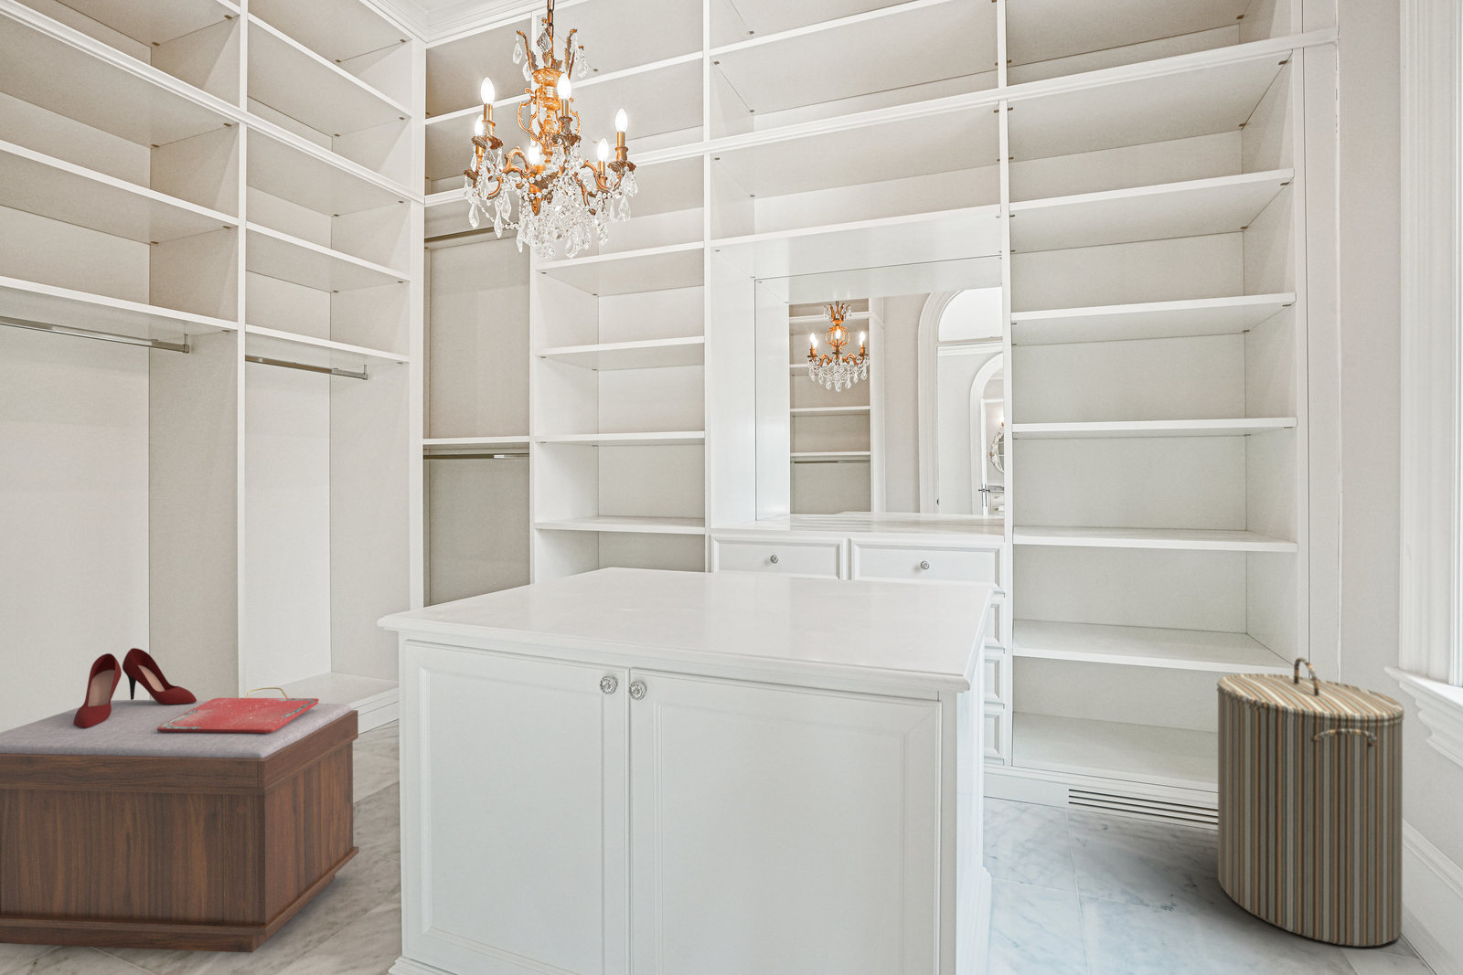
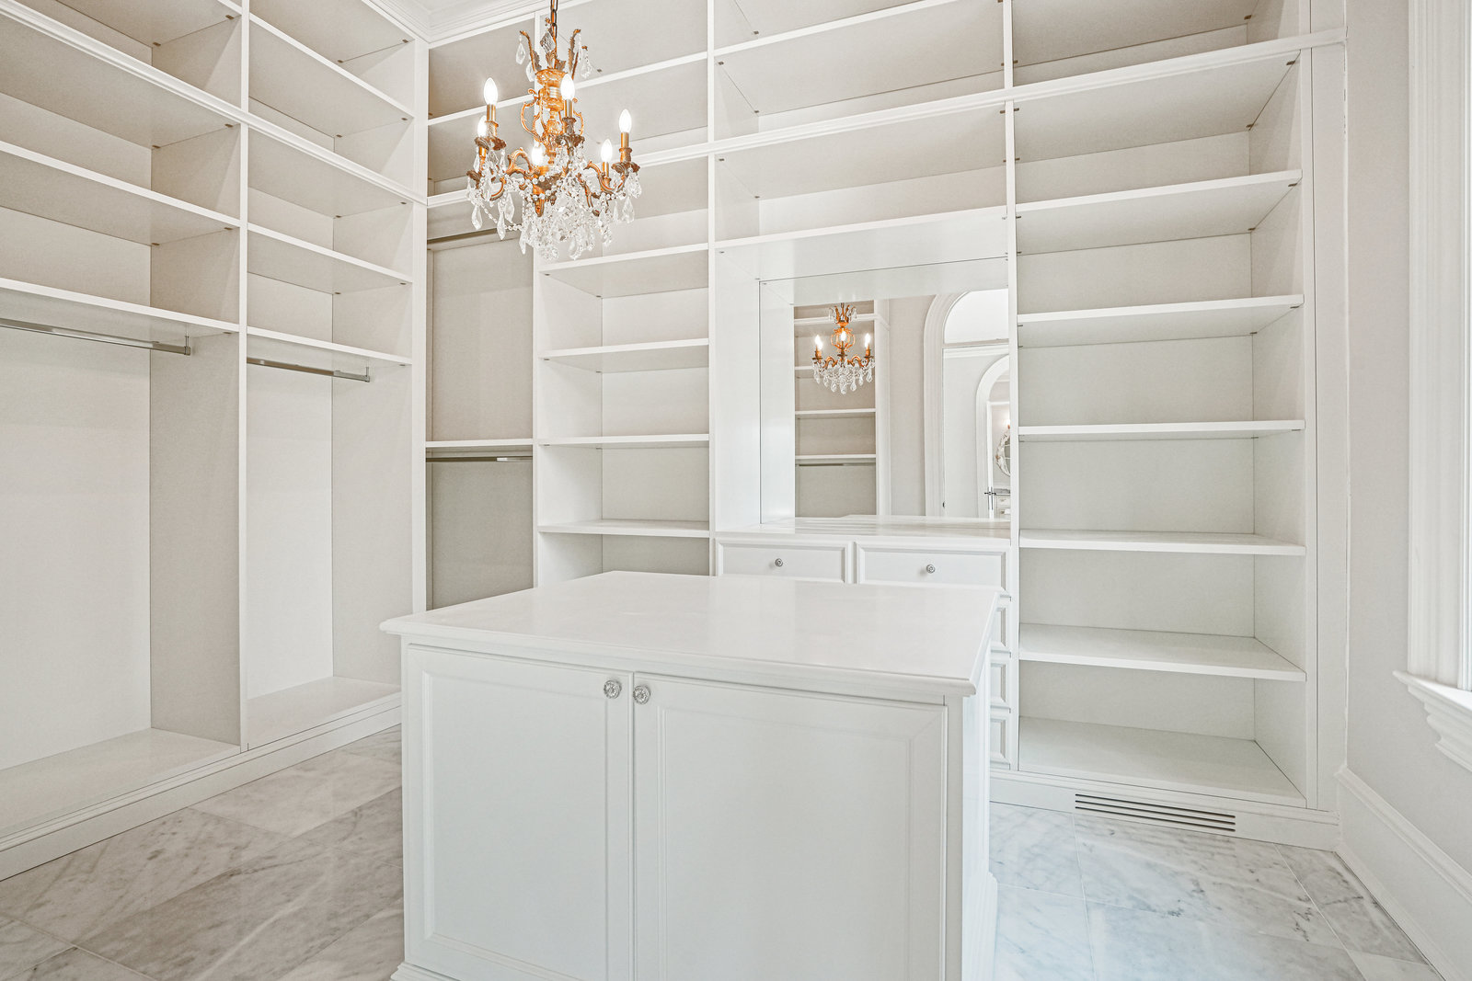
- high heel shoe (128, 682)
- bench (173, 812)
- home sign (254, 707)
- laundry hamper (1304, 780)
